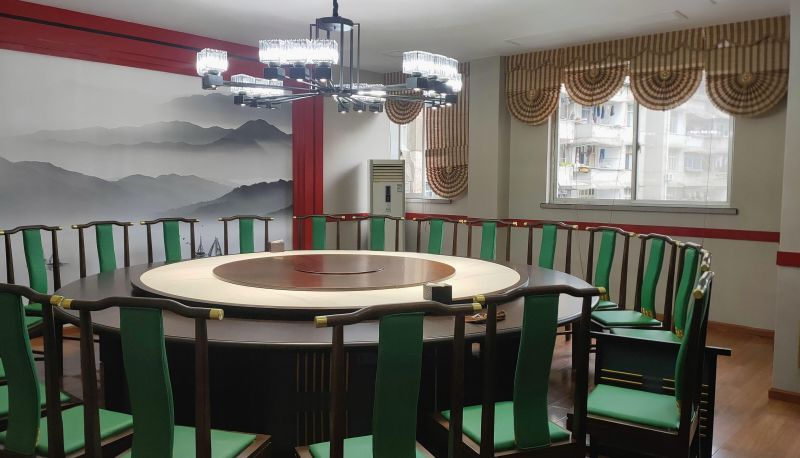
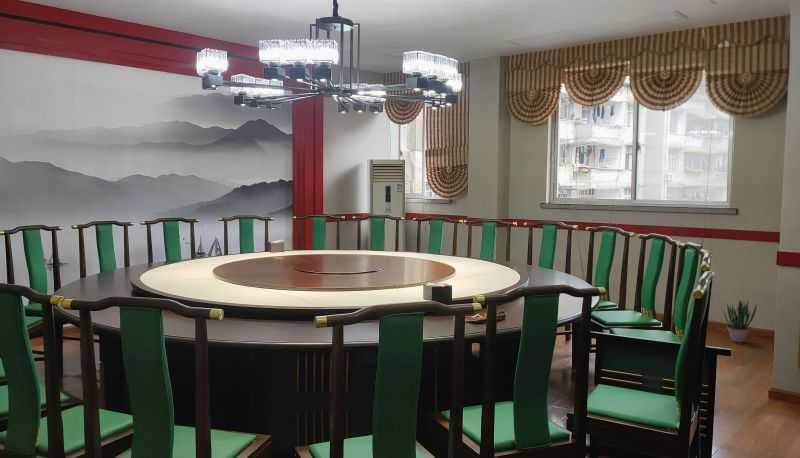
+ potted plant (739, 320)
